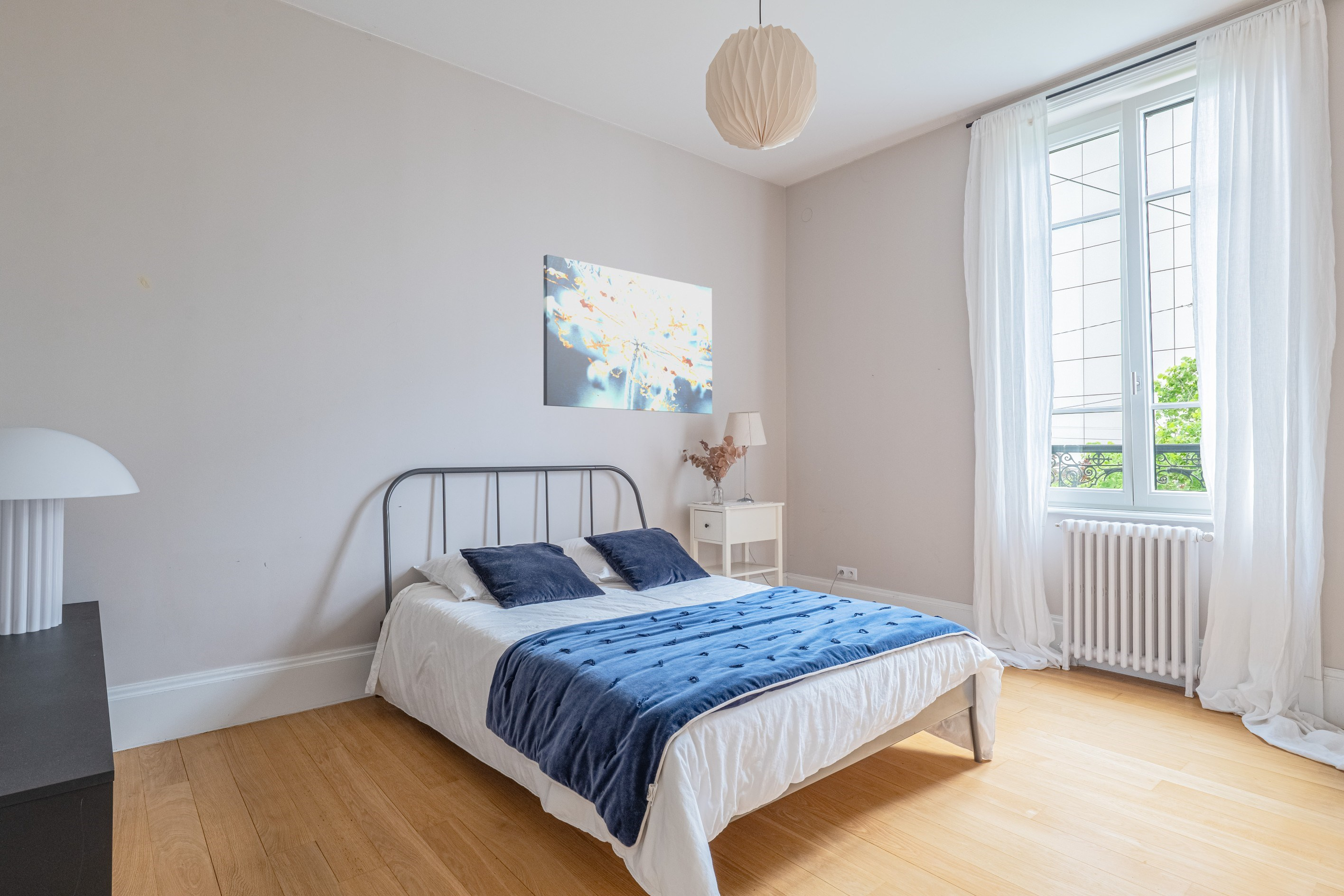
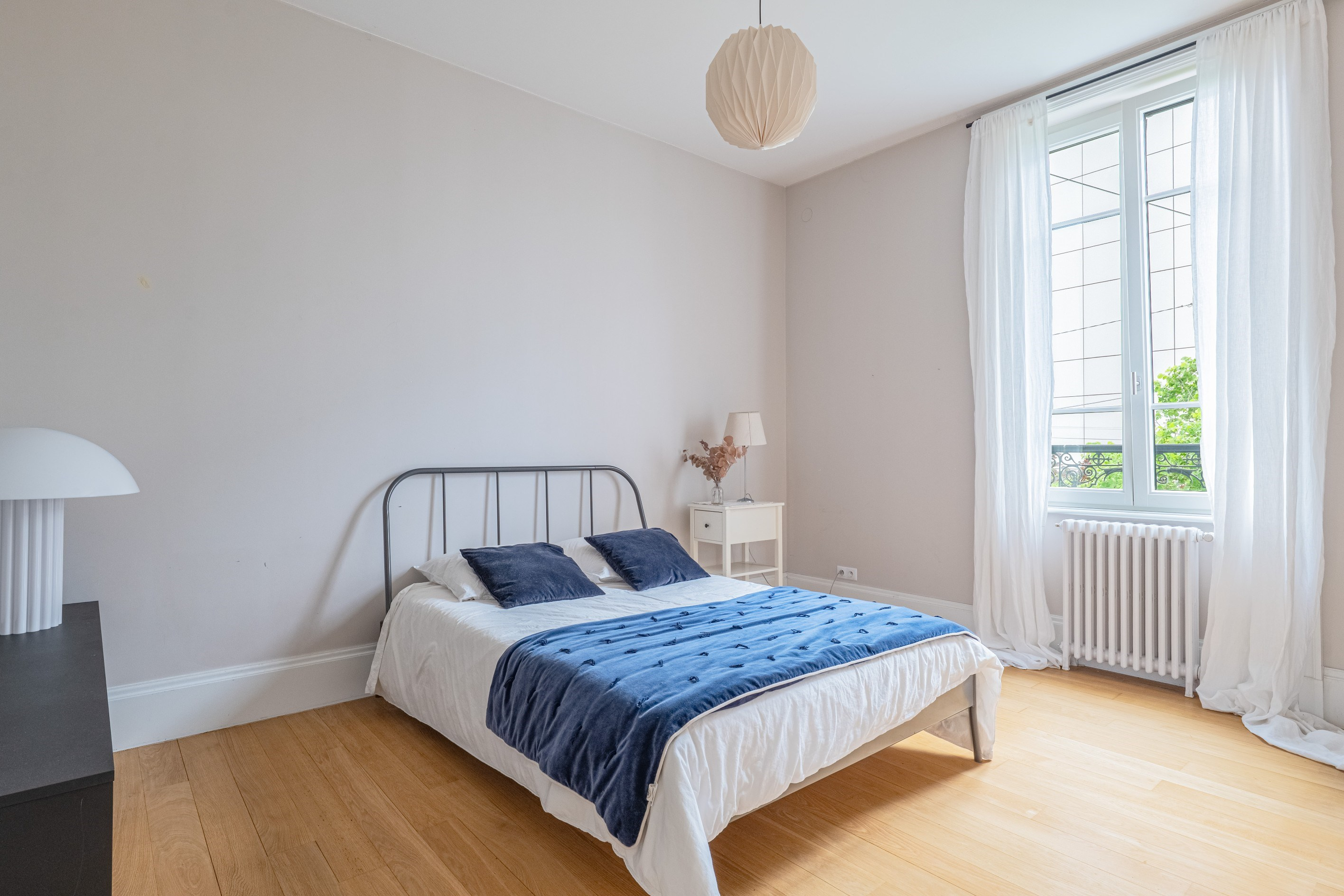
- wall art (635, 341)
